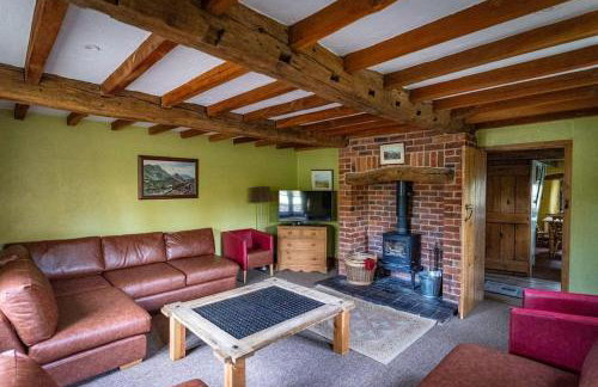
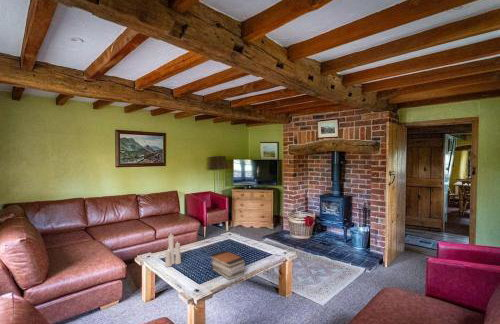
+ candle (172, 247)
+ book stack (227, 264)
